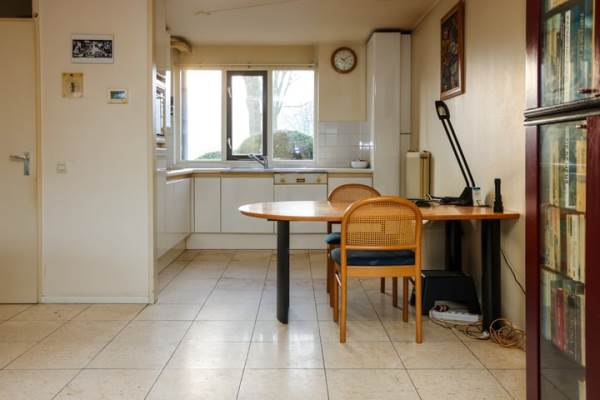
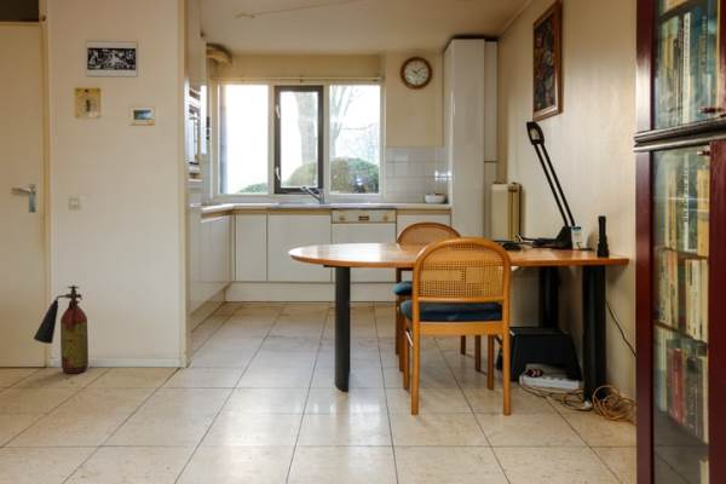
+ fire extinguisher (60, 328)
